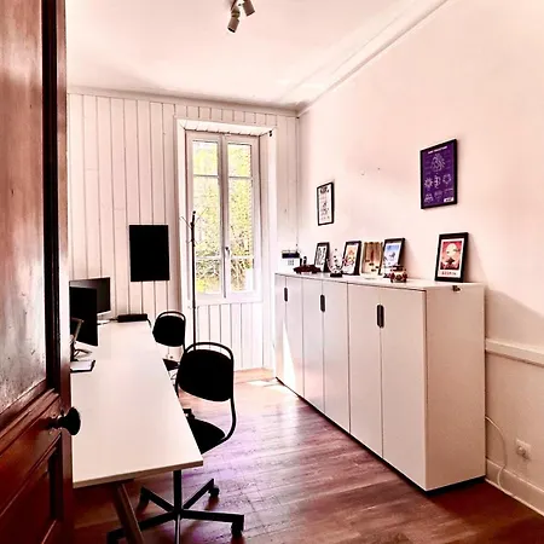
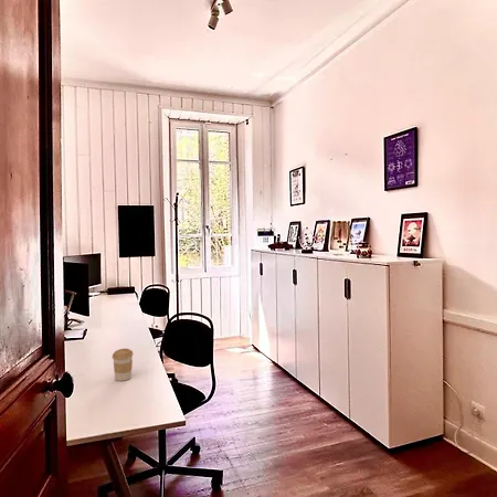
+ coffee cup (123, 363)
